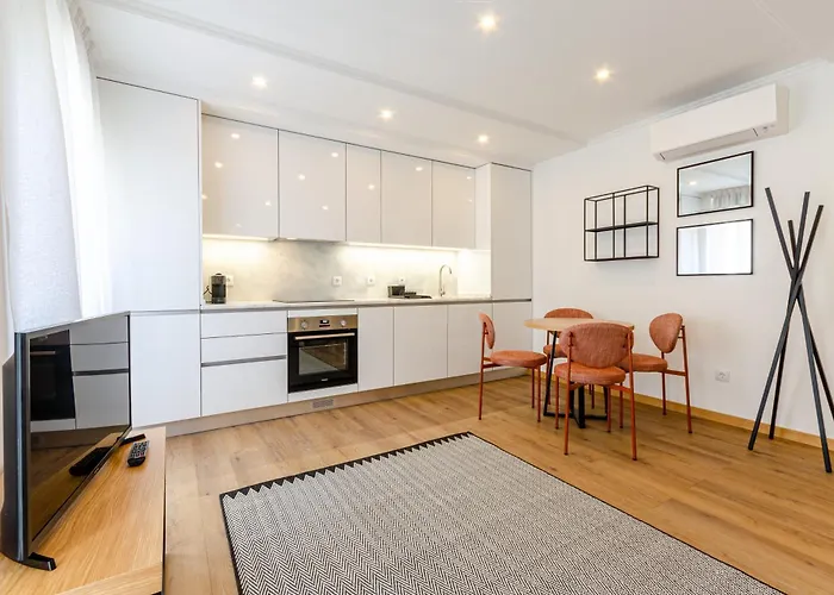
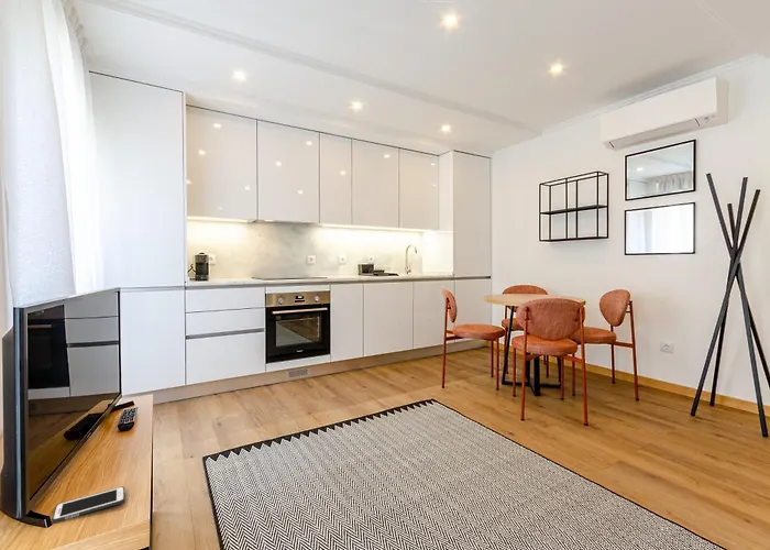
+ cell phone (90, 503)
